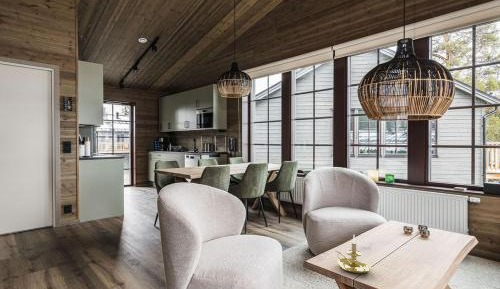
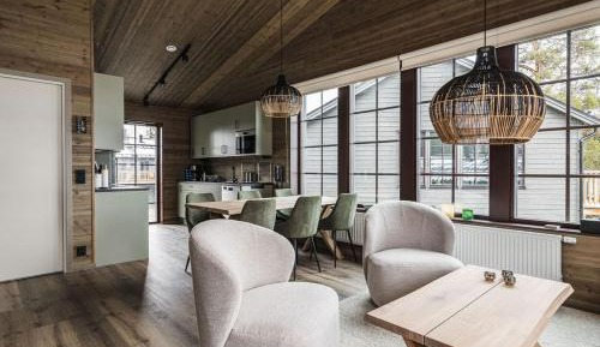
- candle holder (351, 250)
